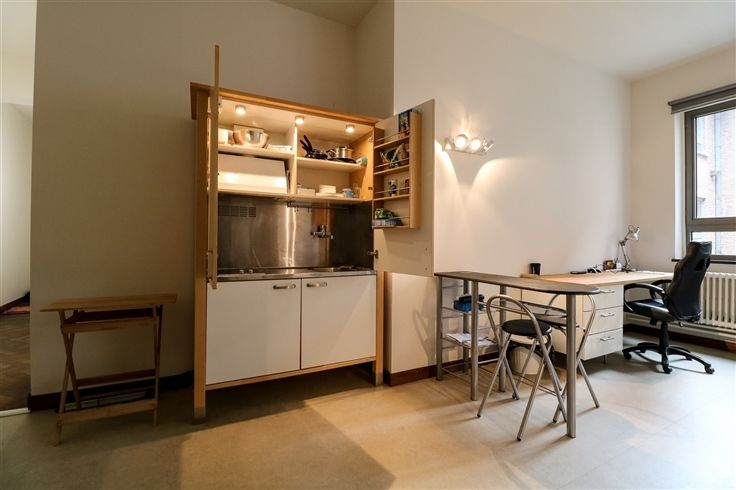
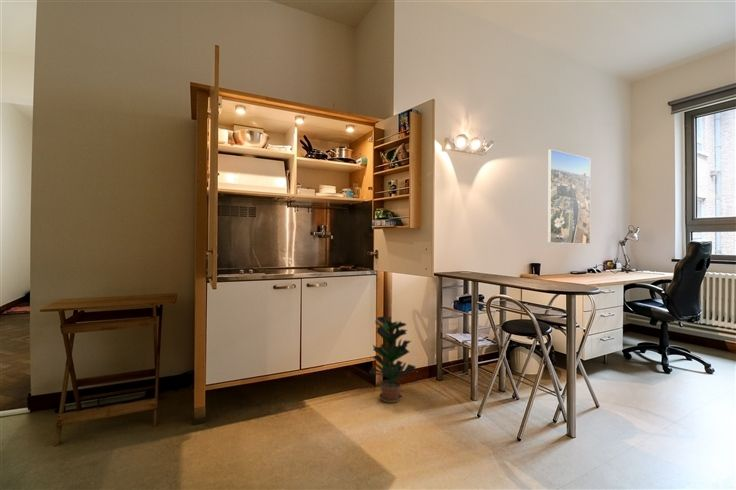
+ potted plant (388, 356)
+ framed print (569, 198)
